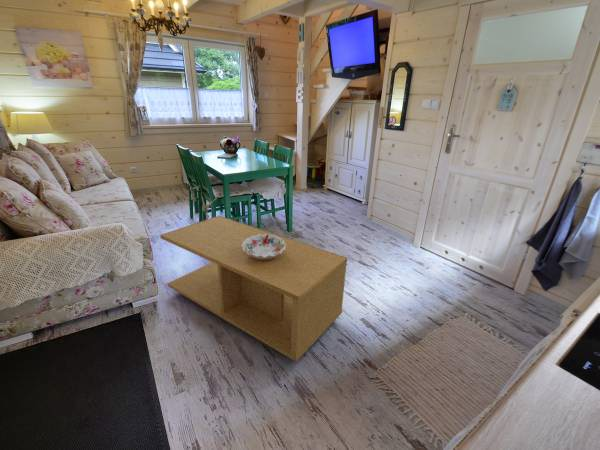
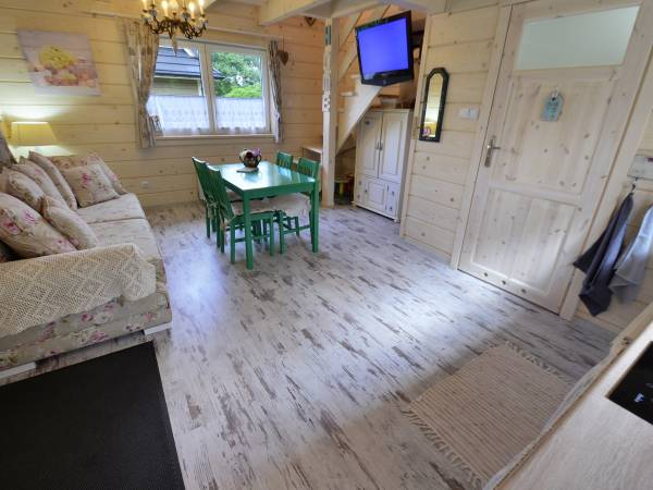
- coffee table (249, 276)
- decorative bowl (264, 247)
